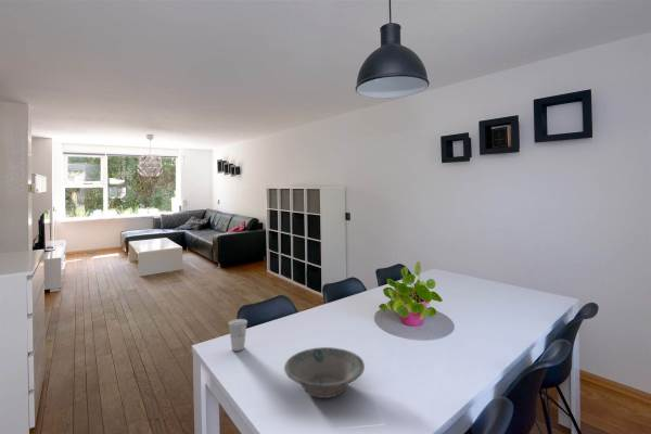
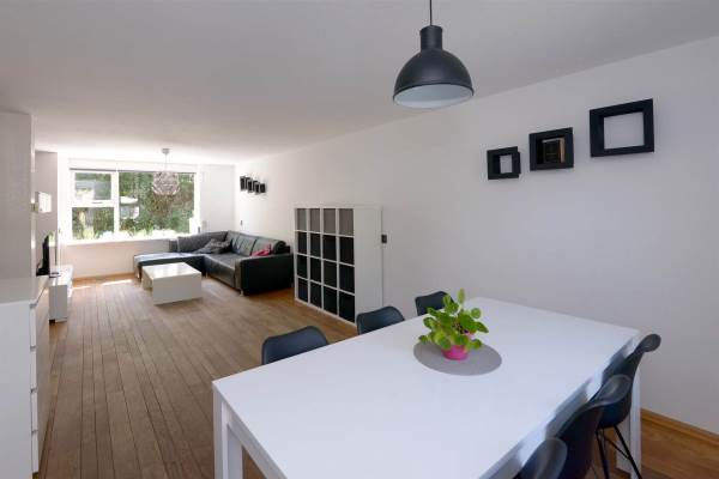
- cup (238, 334)
- bowl (324, 375)
